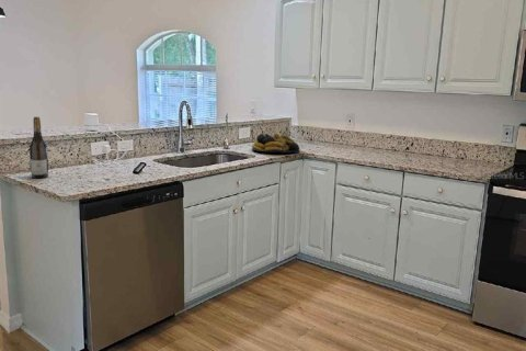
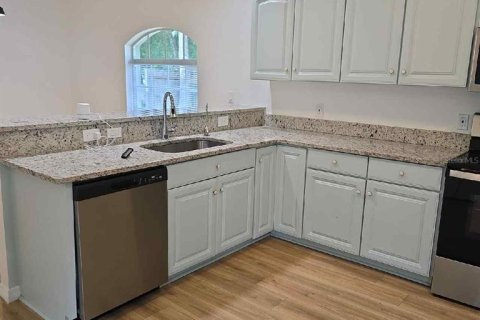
- wine bottle (37, 147)
- fruit bowl (275, 141)
